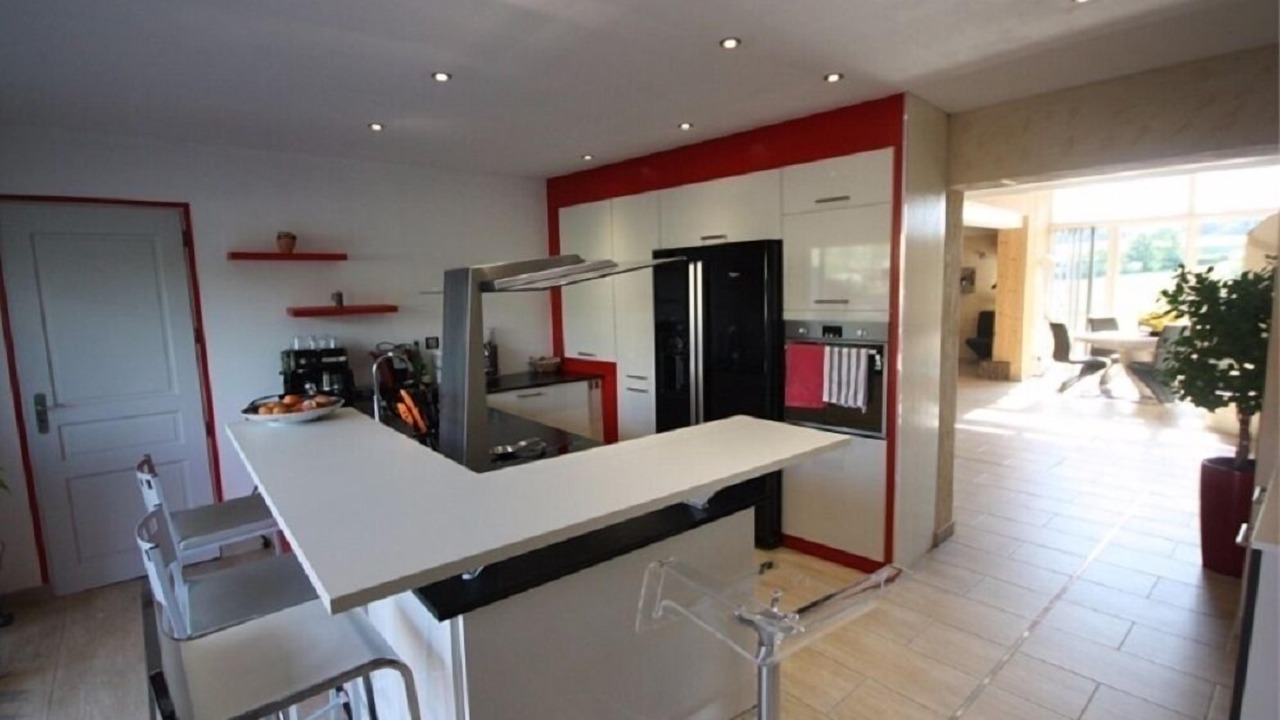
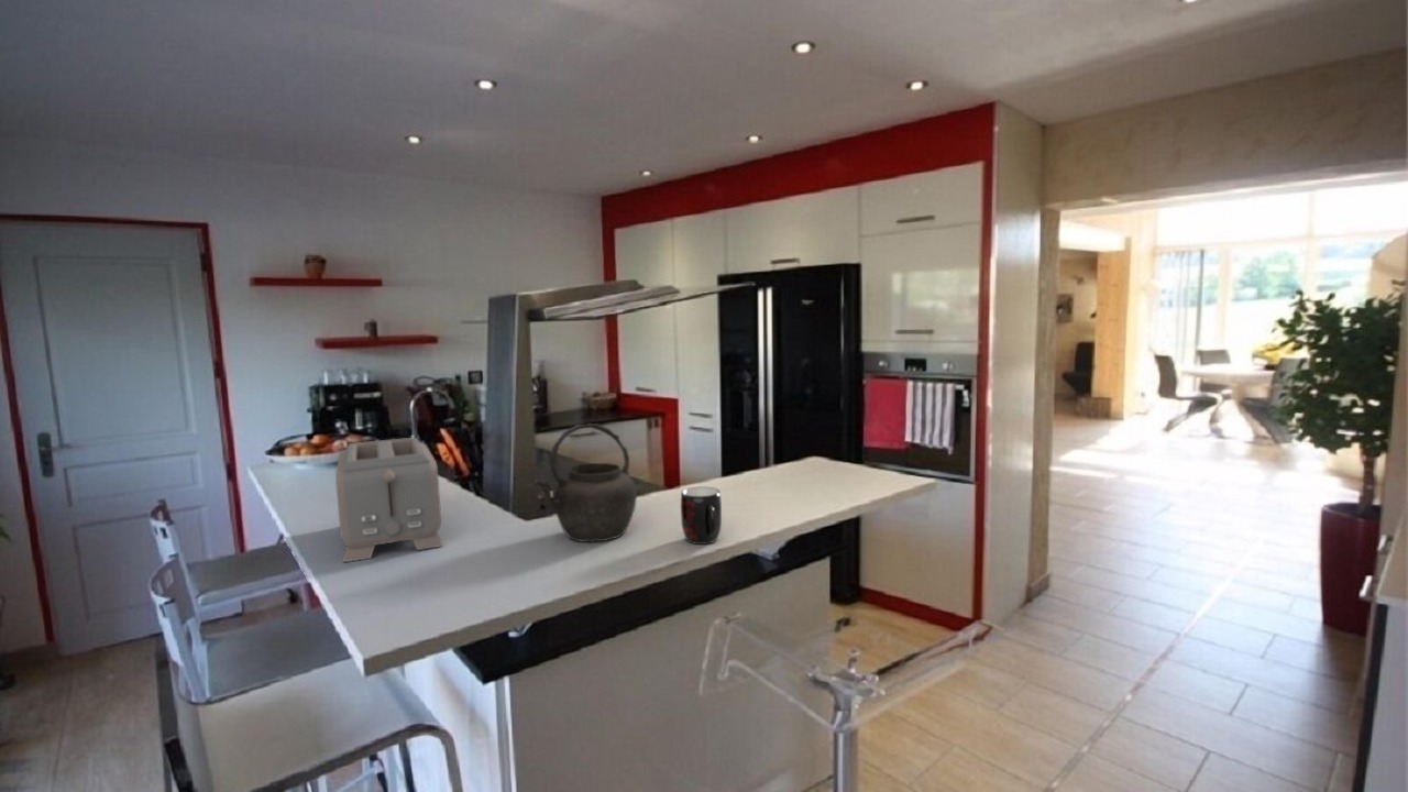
+ toaster (388, 493)
+ mug (703, 517)
+ kettle (583, 481)
